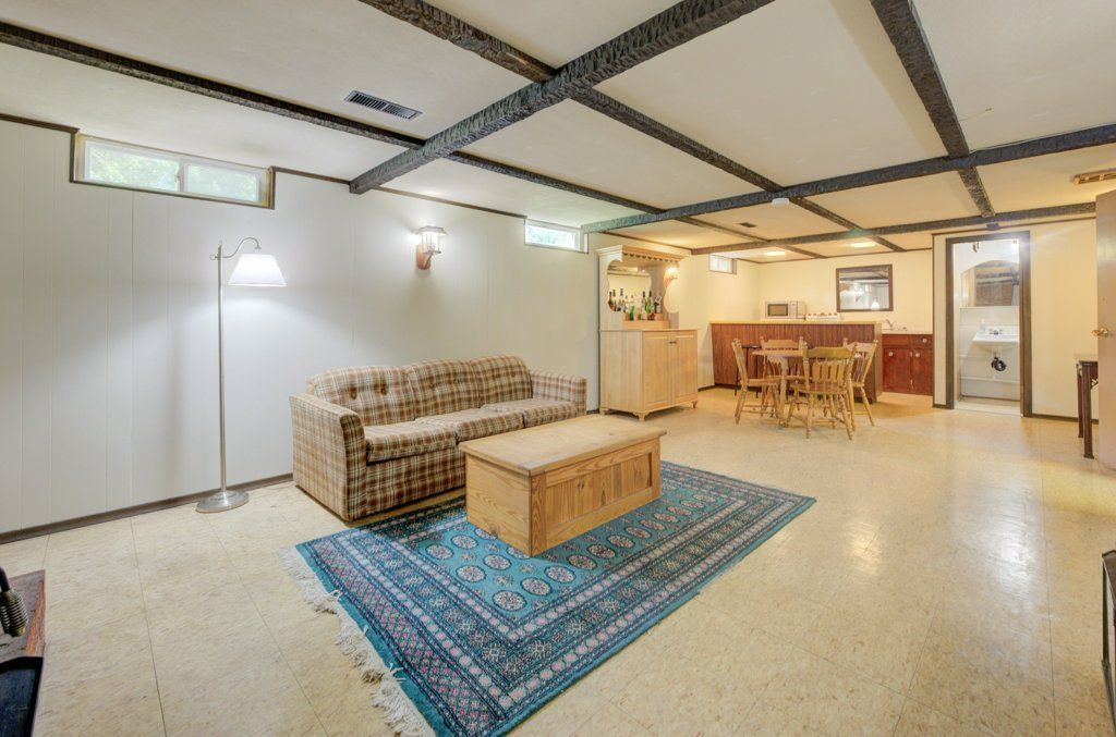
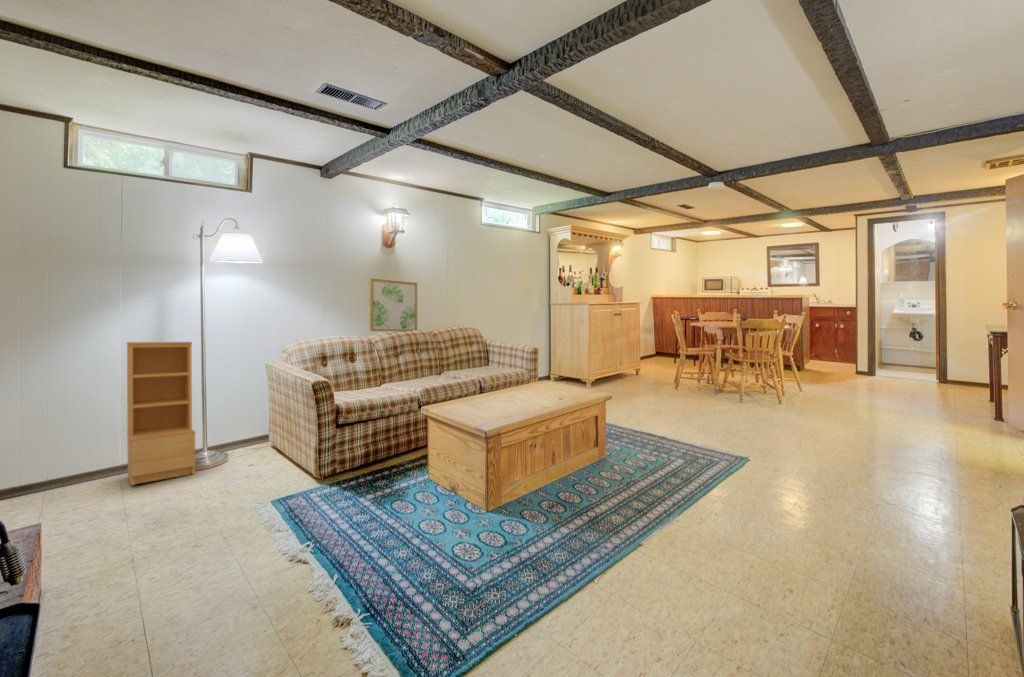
+ bookshelf (161, 407)
+ wall art (394, 306)
